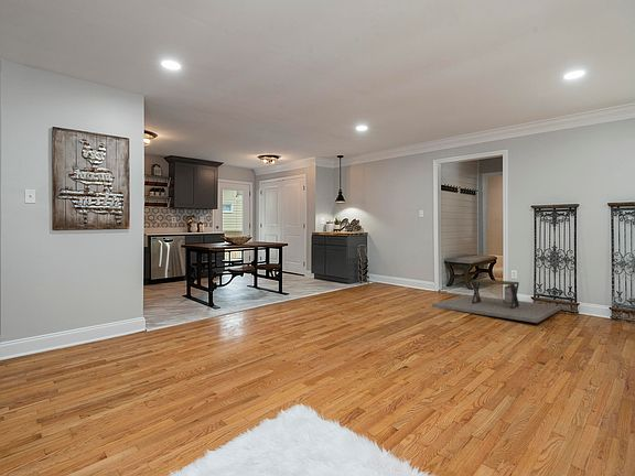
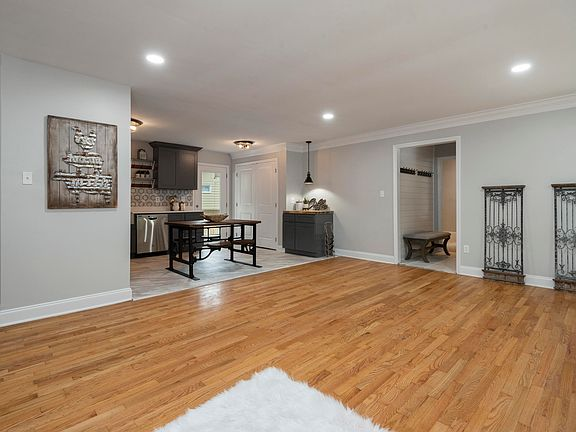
- desk (493, 298)
